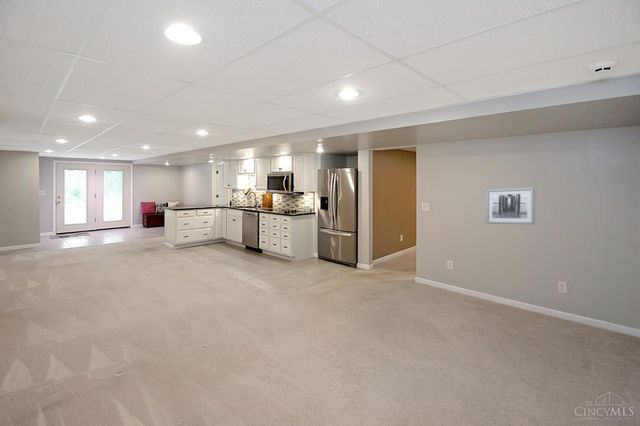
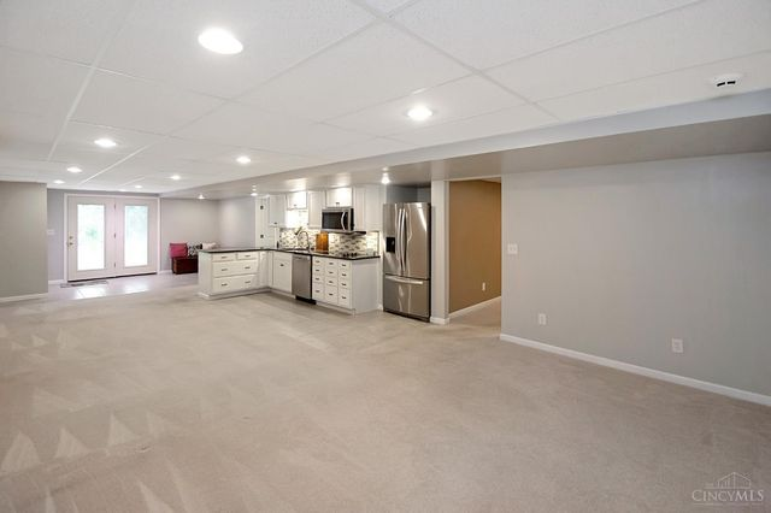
- wall art (509, 206)
